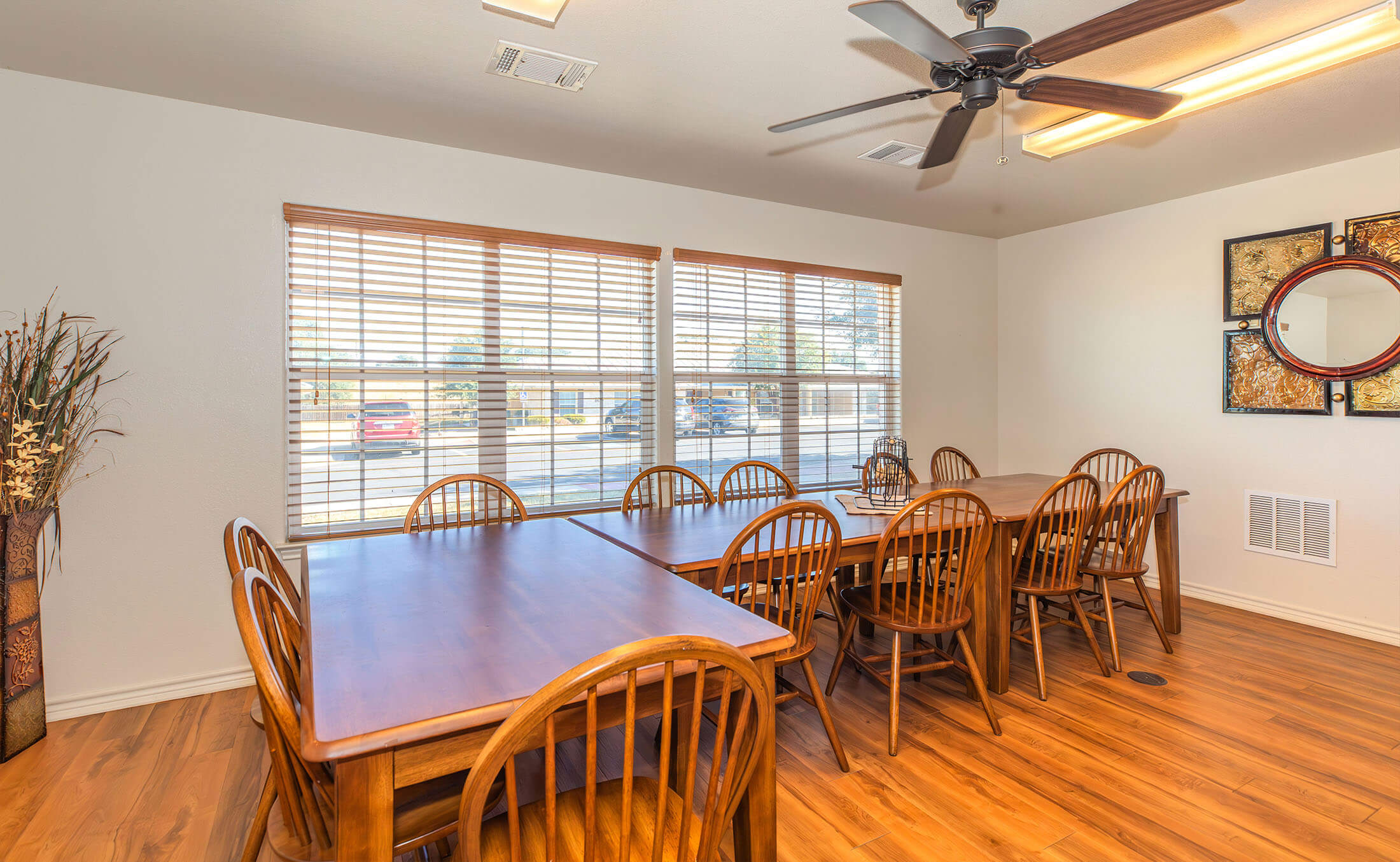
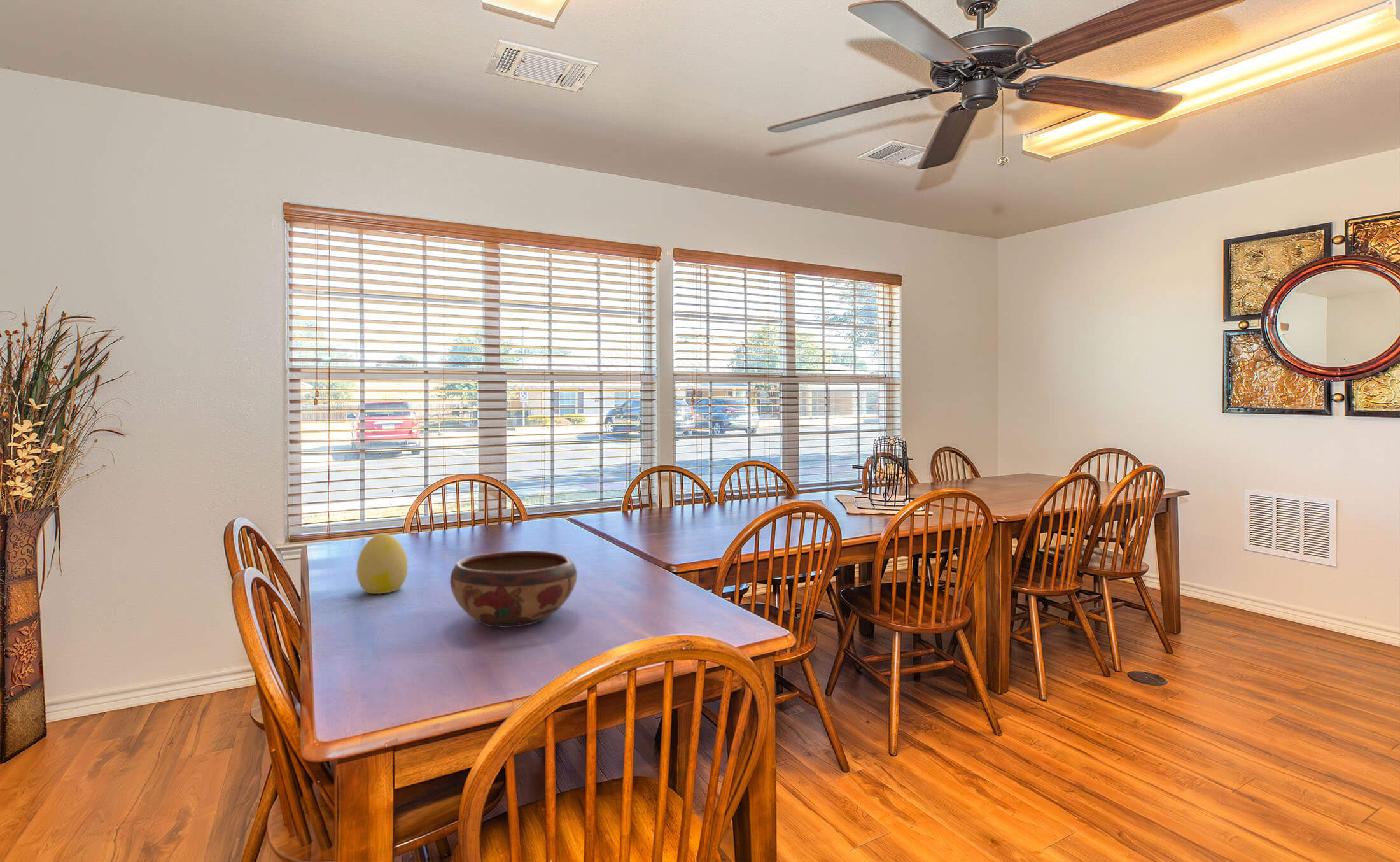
+ decorative bowl (515, 589)
+ decorative egg (382, 562)
